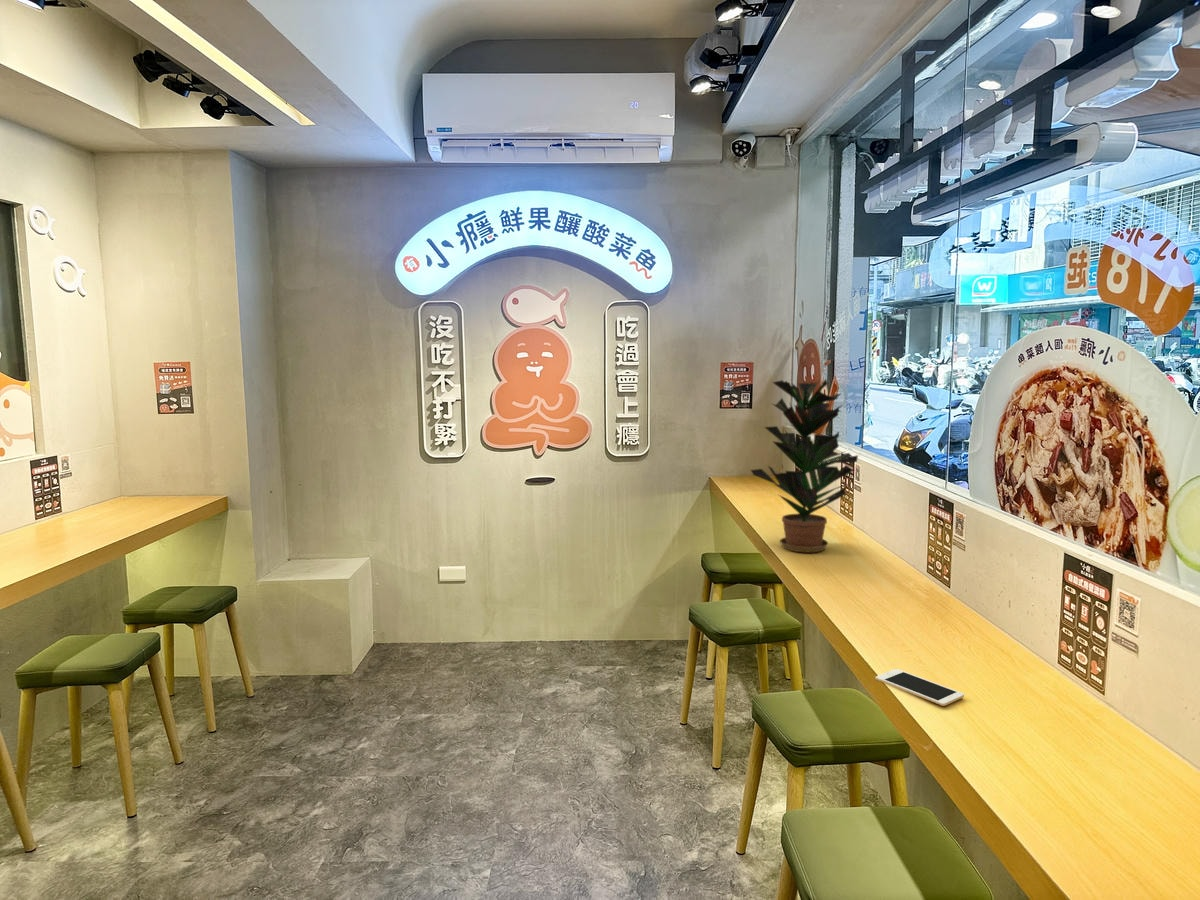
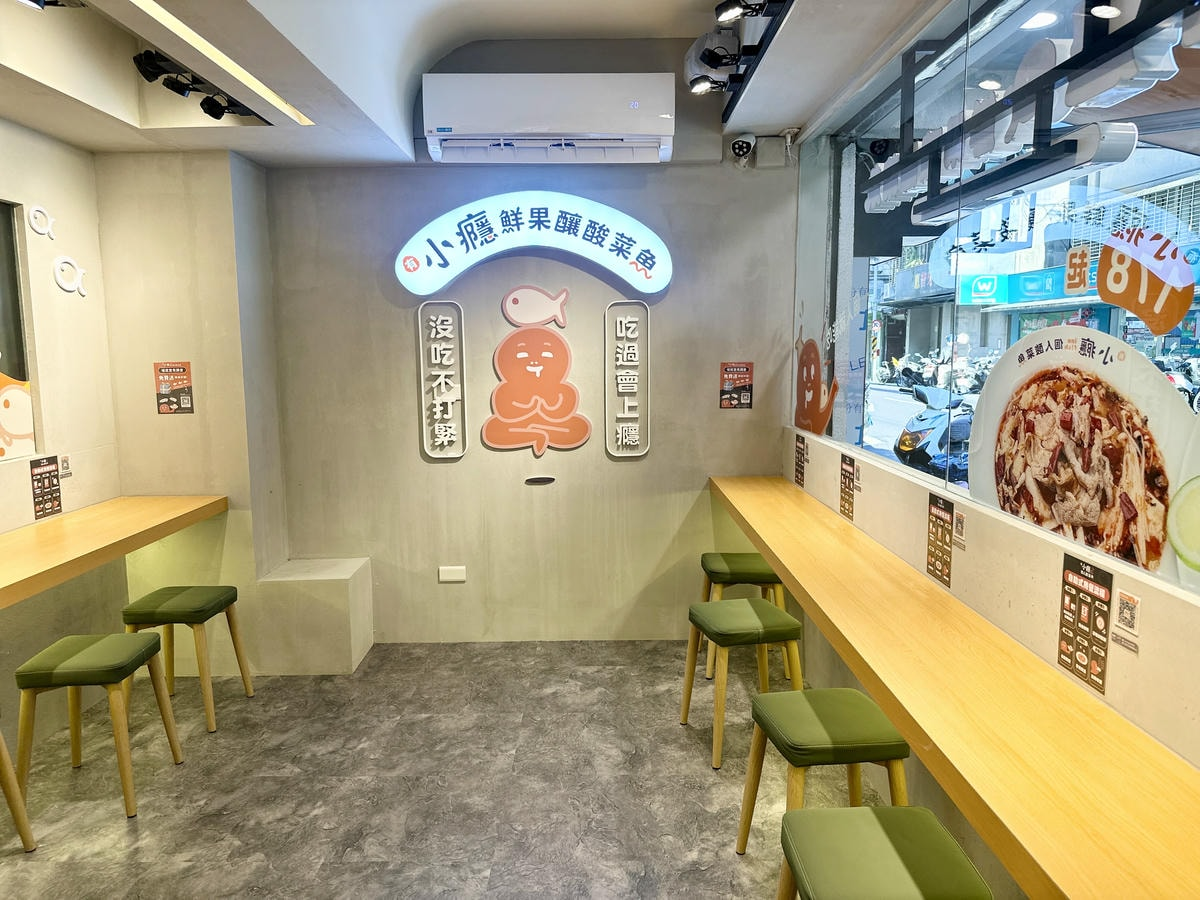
- potted plant (811, 463)
- cell phone (918, 686)
